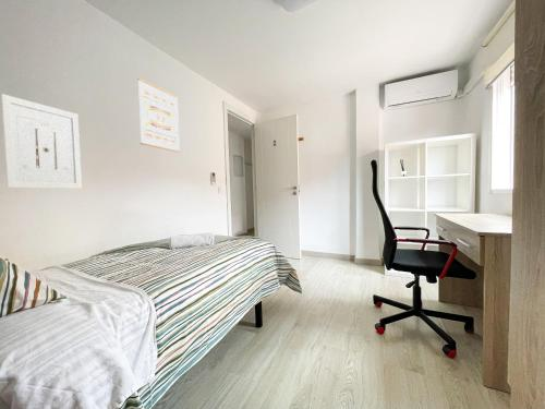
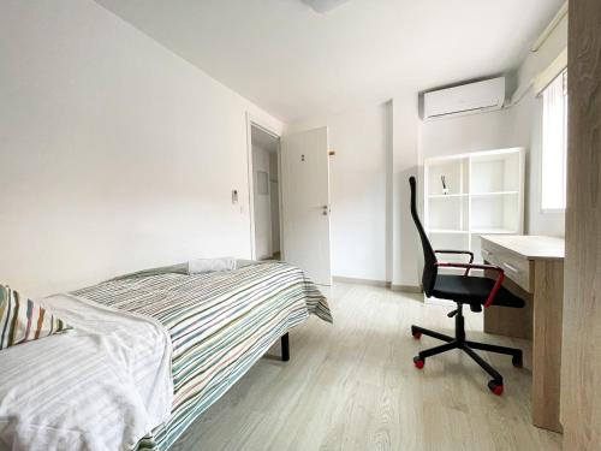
- wall art (46, 146)
- wall art (160, 118)
